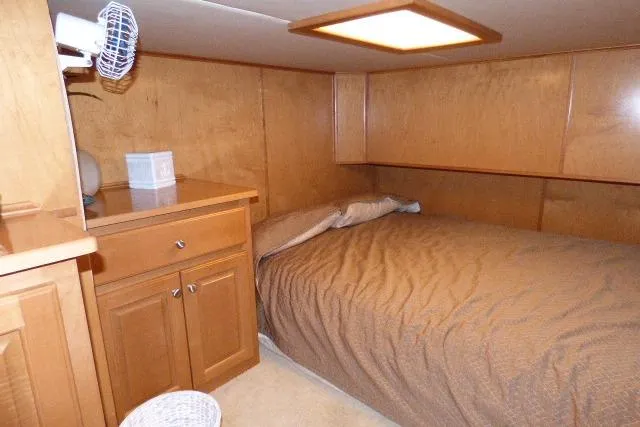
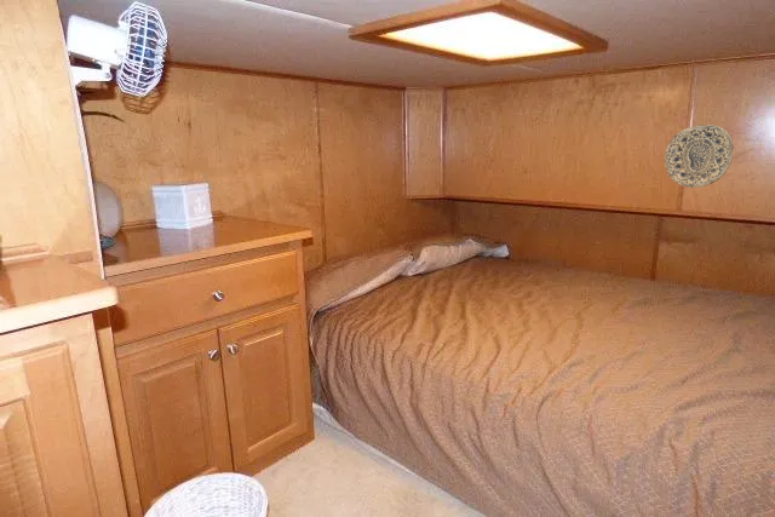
+ decorative plate (696, 156)
